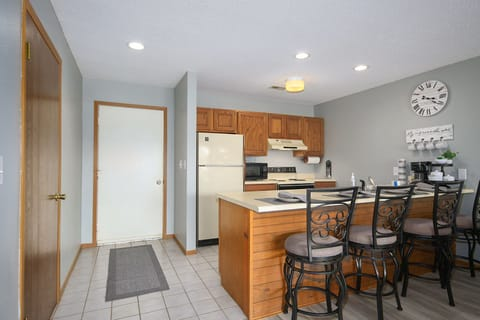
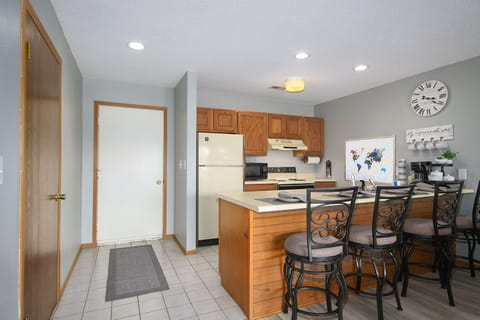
+ wall art (367, 160)
